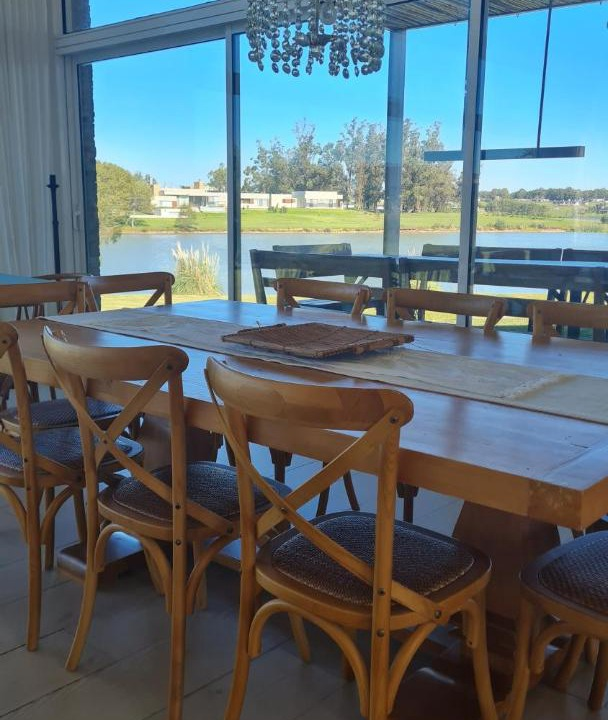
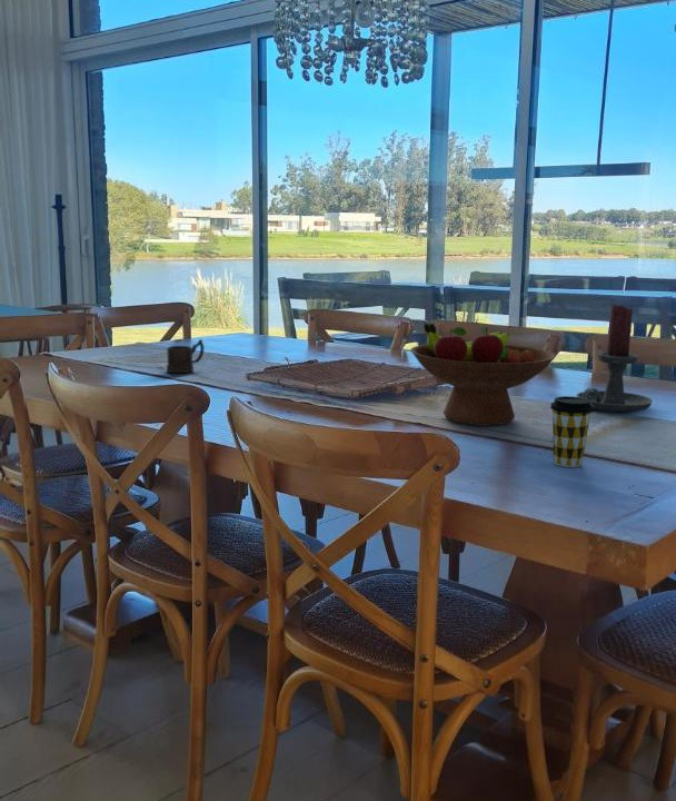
+ coffee cup (569, 432)
+ candle holder (612, 357)
+ mug (186, 355)
+ fruit bowl (480, 372)
